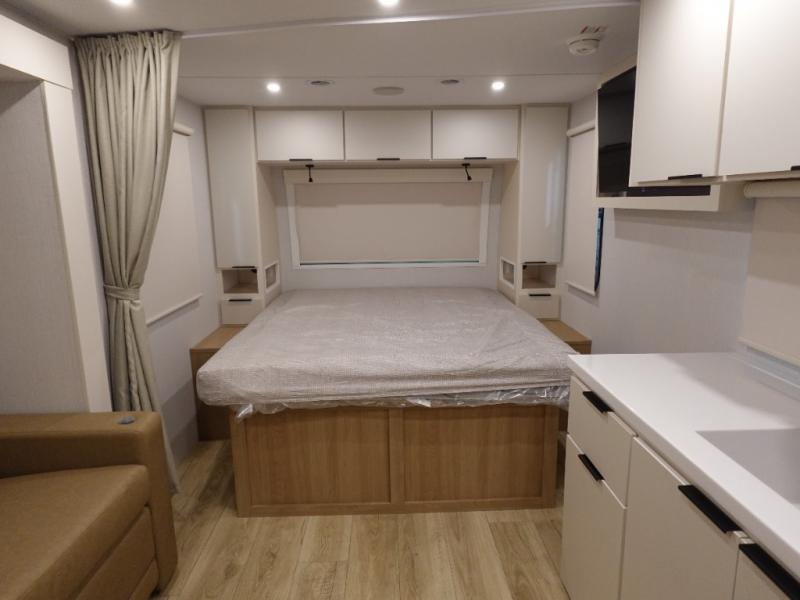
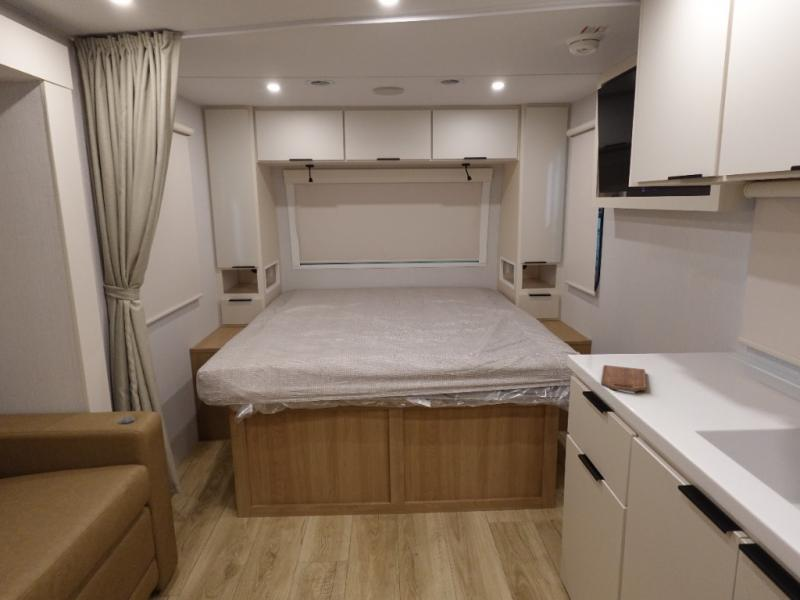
+ cutting board (623, 378)
